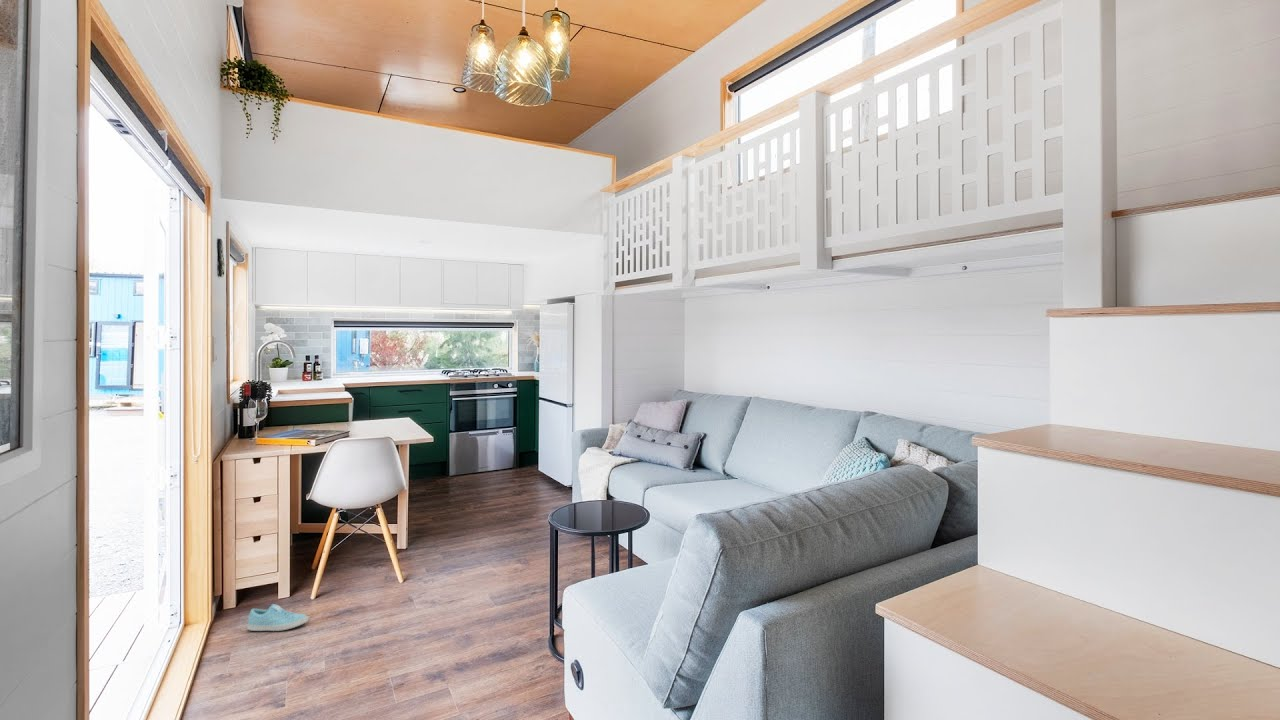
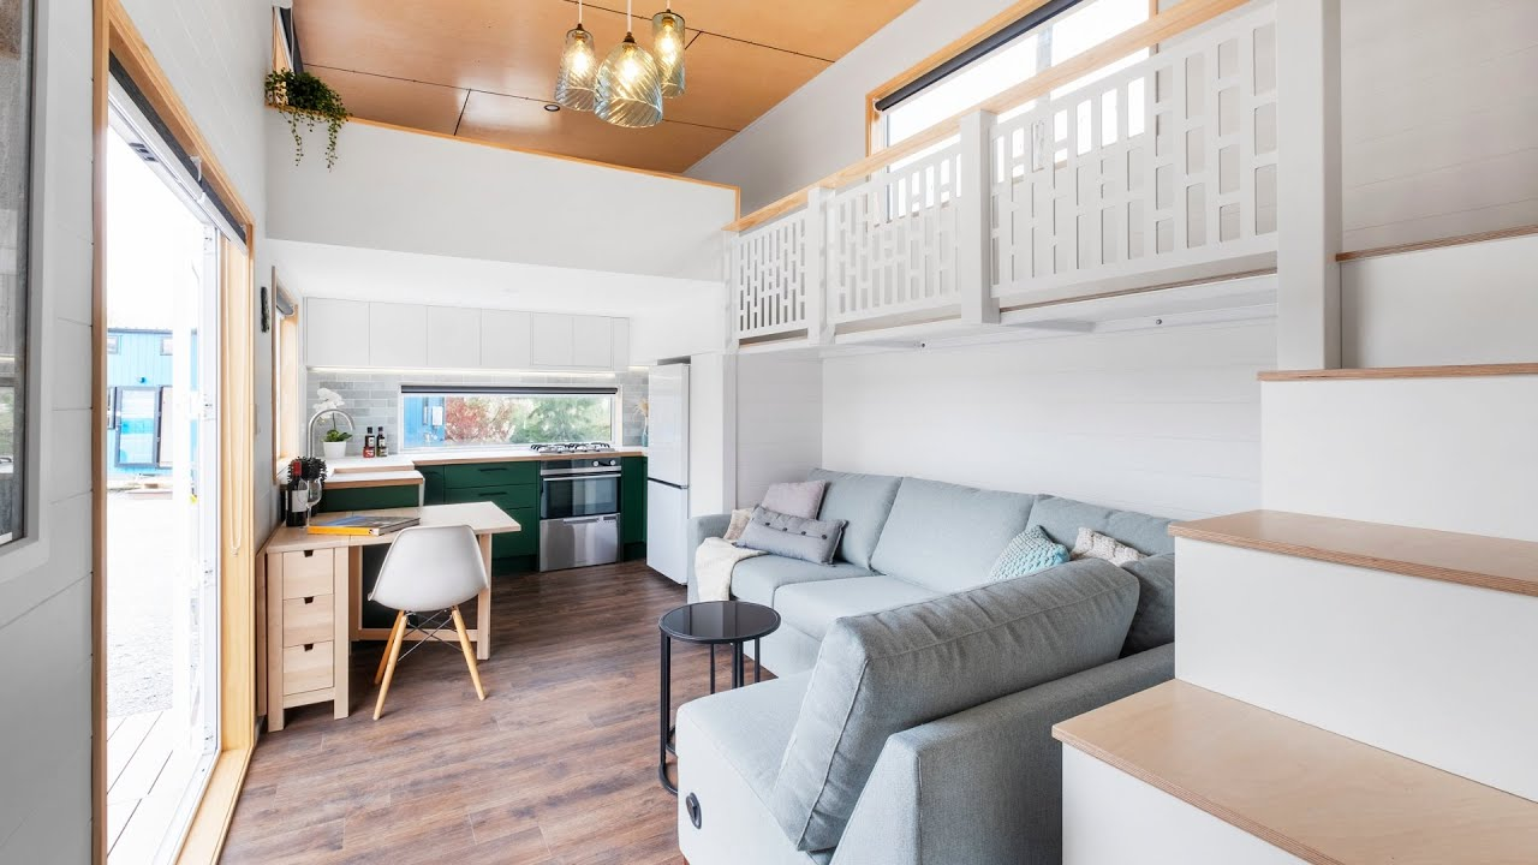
- sneaker (277, 616)
